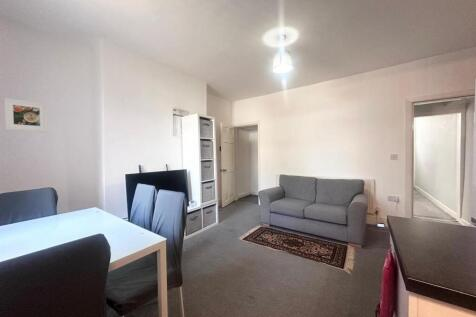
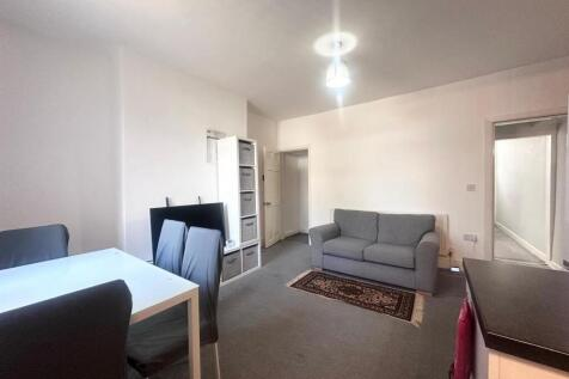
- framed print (27, 115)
